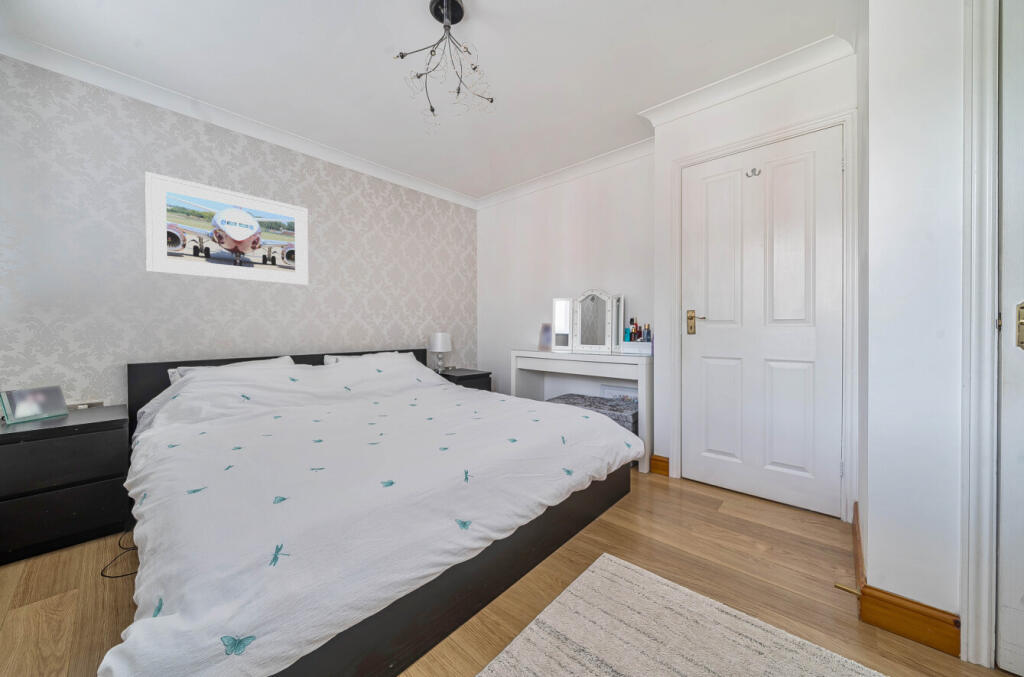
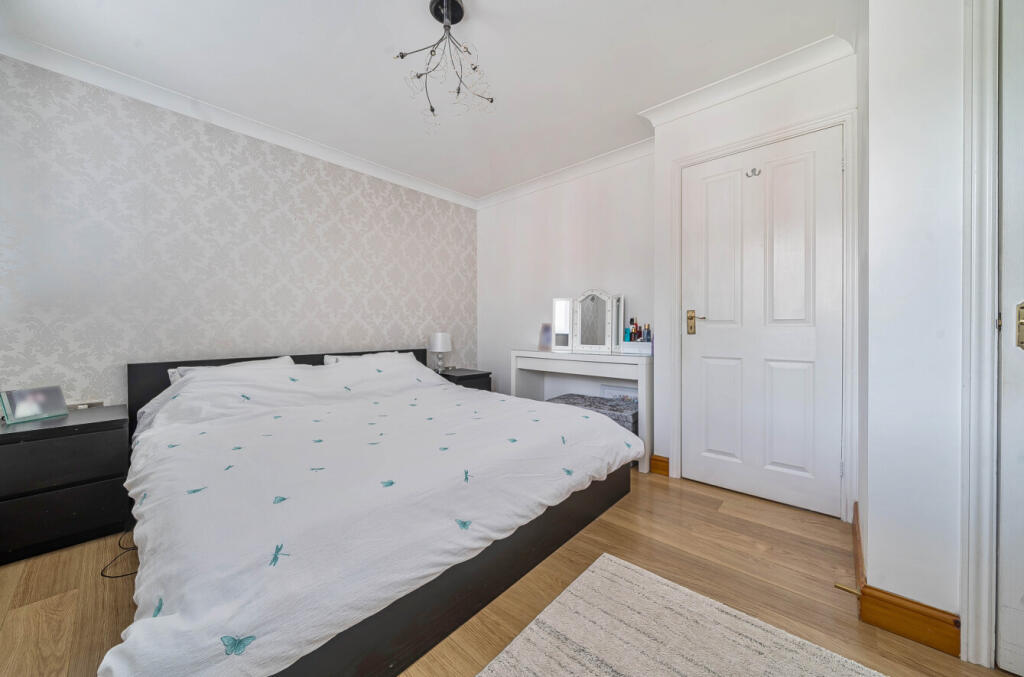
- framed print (237, 236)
